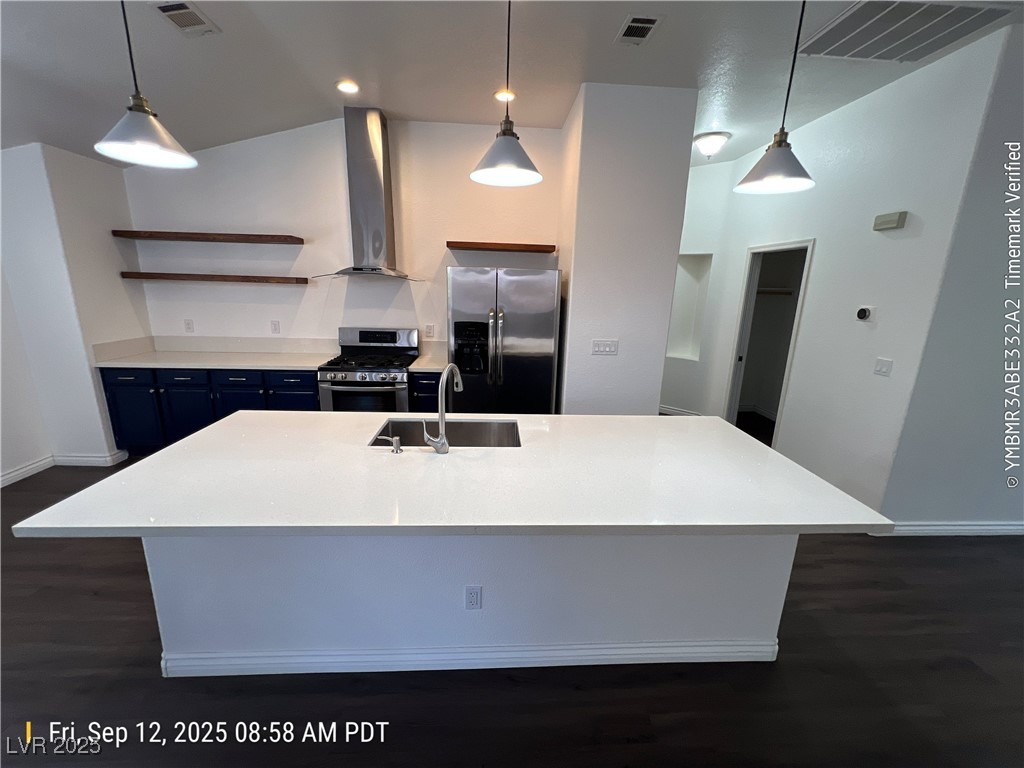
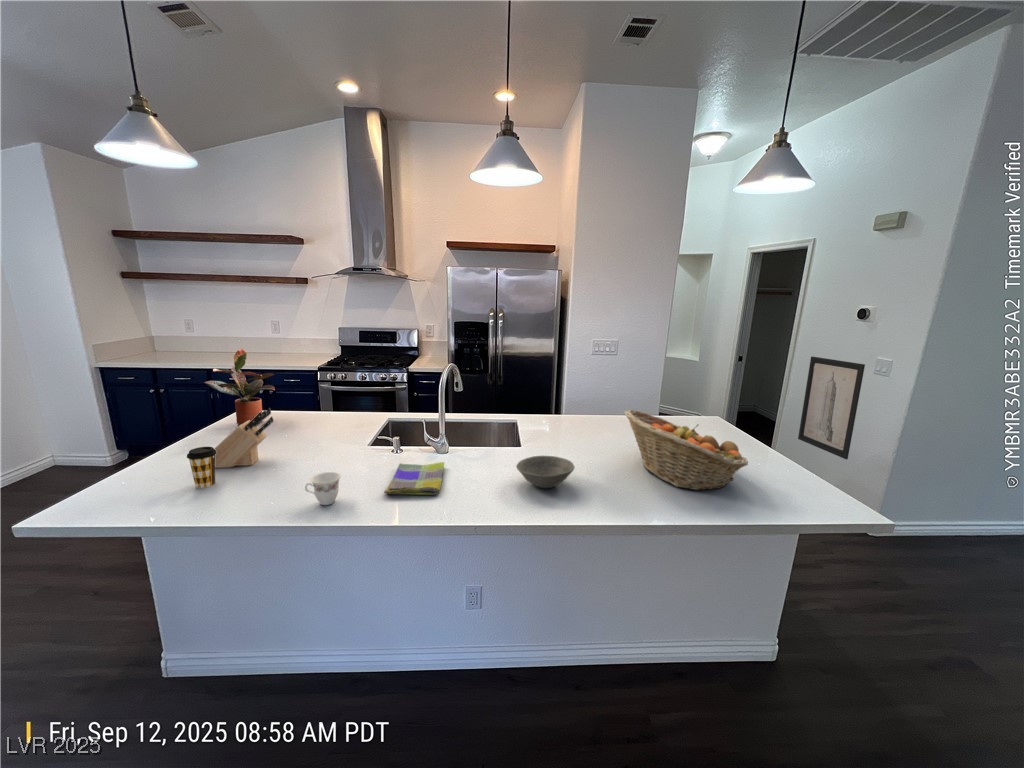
+ potted plant (241, 388)
+ fruit basket (680, 444)
+ wall art (828, 405)
+ knife block (236, 436)
+ bowl (544, 473)
+ dish towel (417, 477)
+ coffee cup (203, 467)
+ teacup (323, 490)
